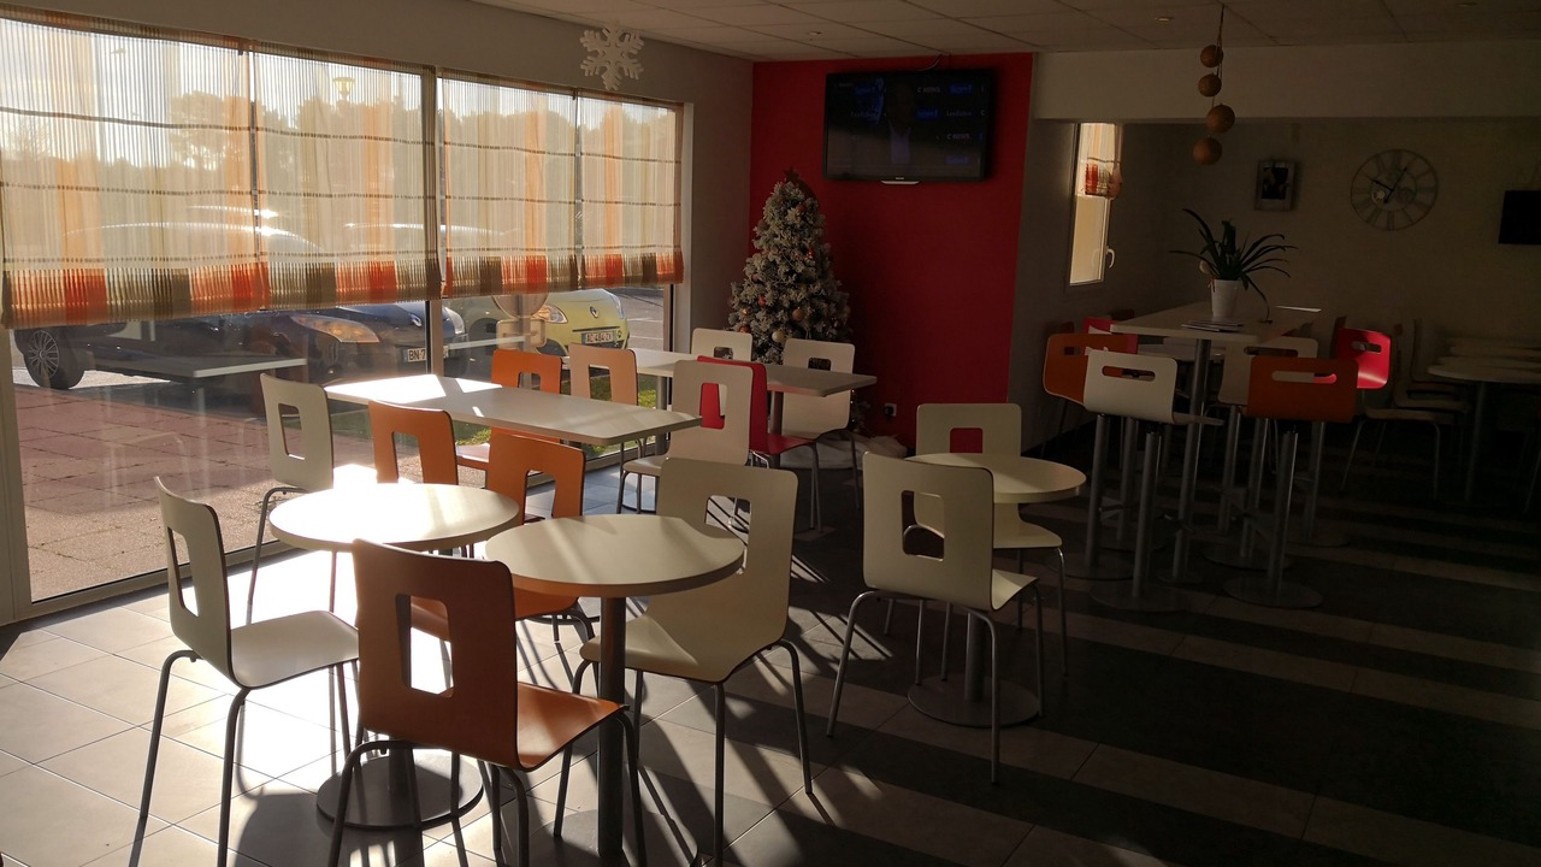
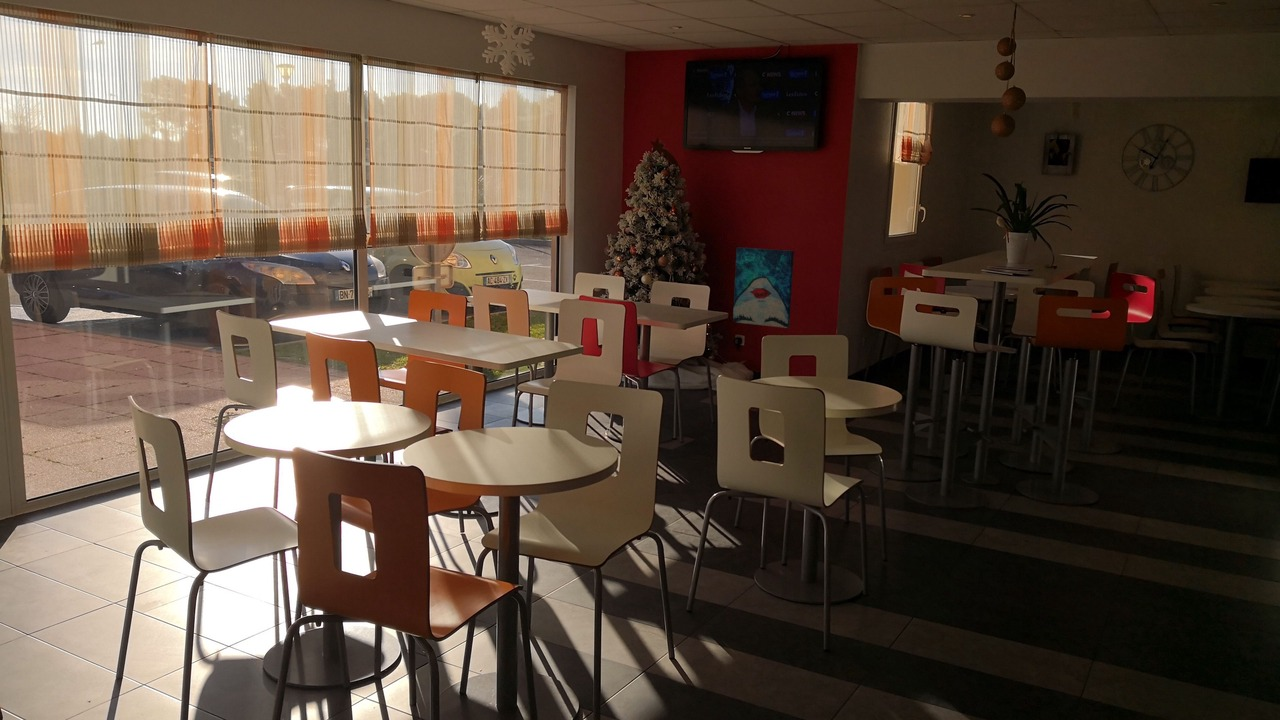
+ wall art (762, 287)
